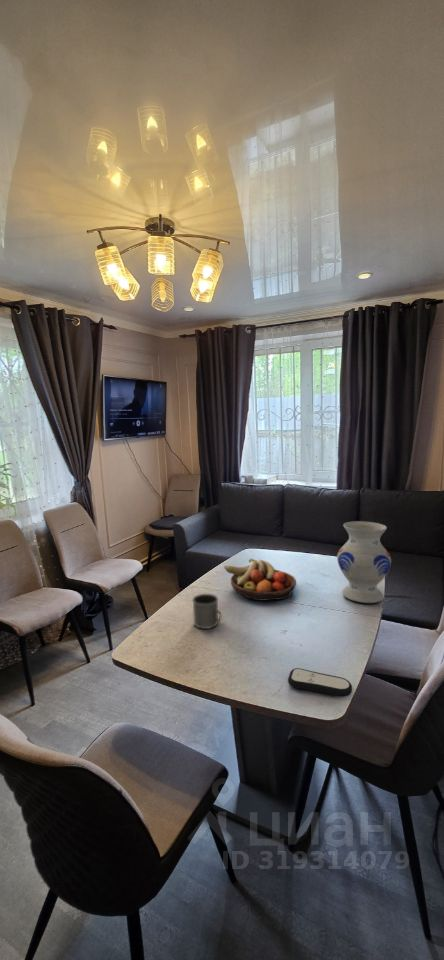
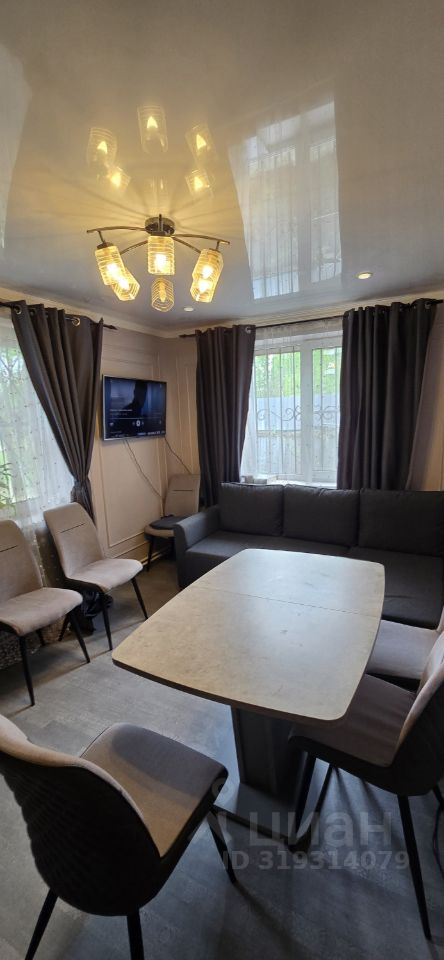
- vase (363, 561)
- mug (208, 611)
- fruit bowl (262, 576)
- remote control (319, 682)
